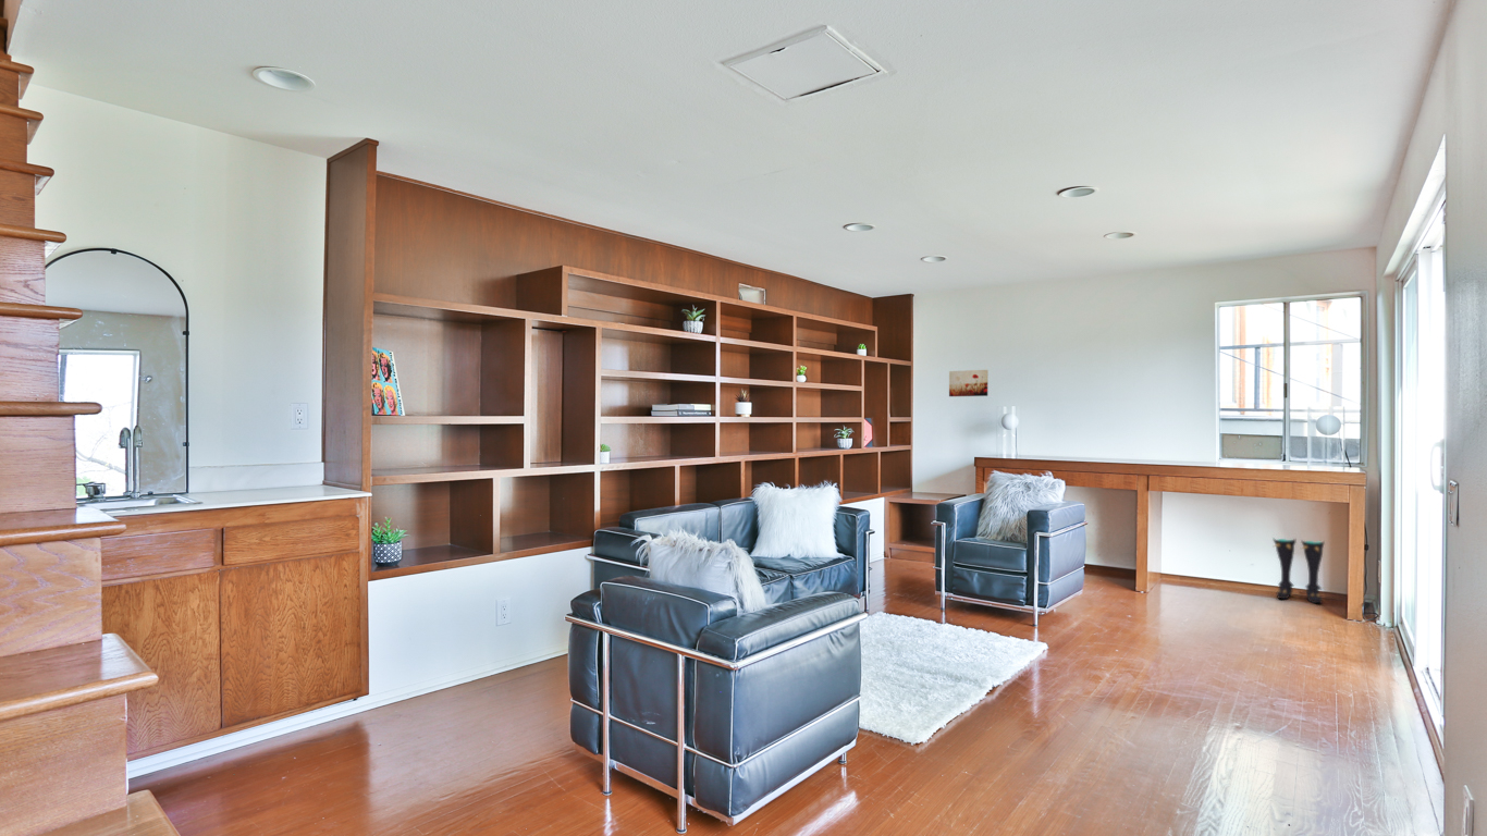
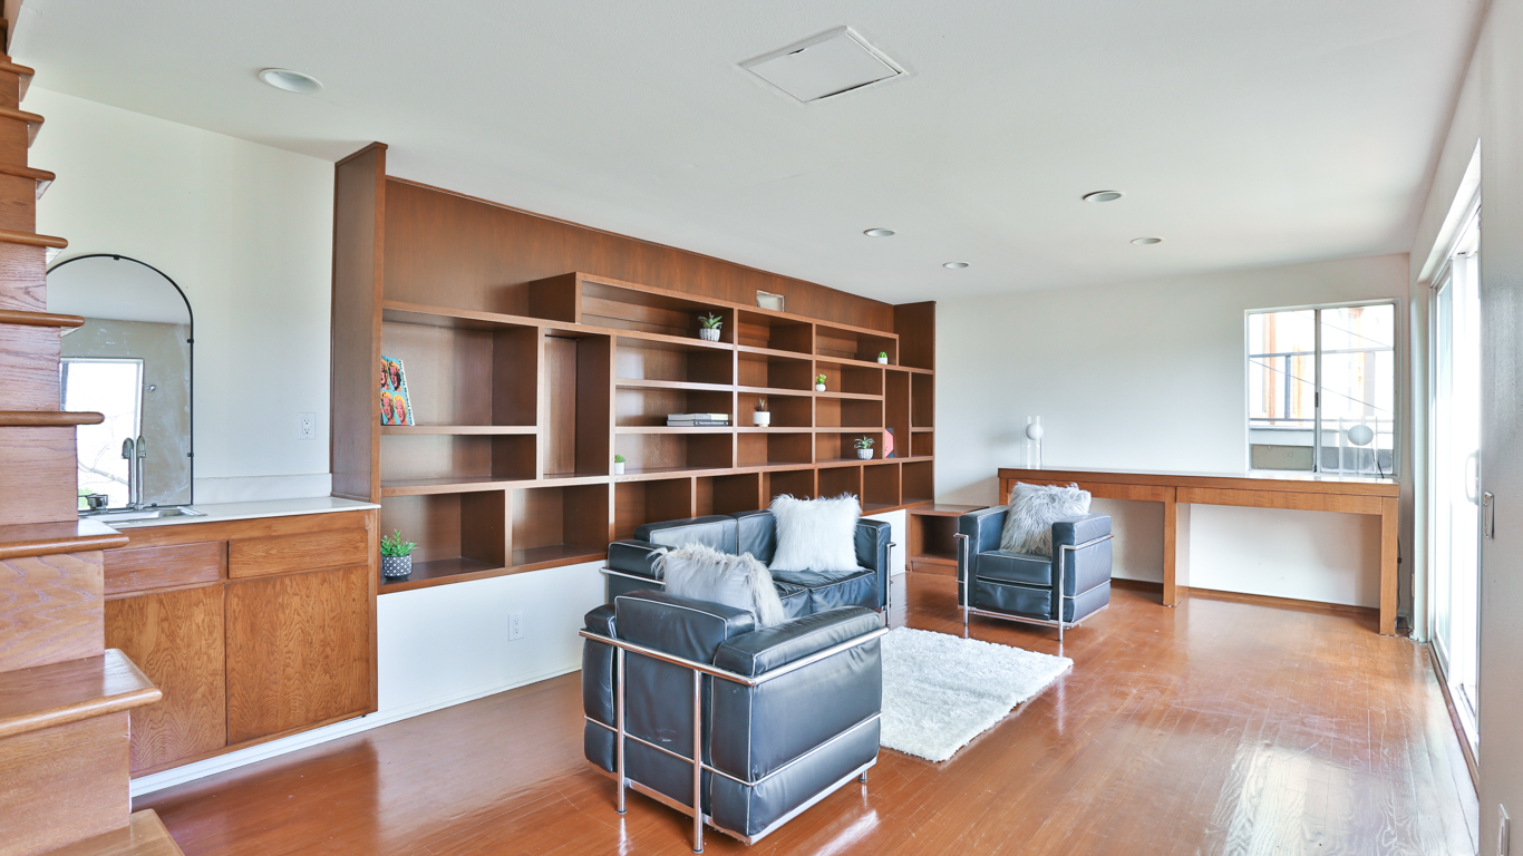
- wall art (968, 383)
- boots (1290, 568)
